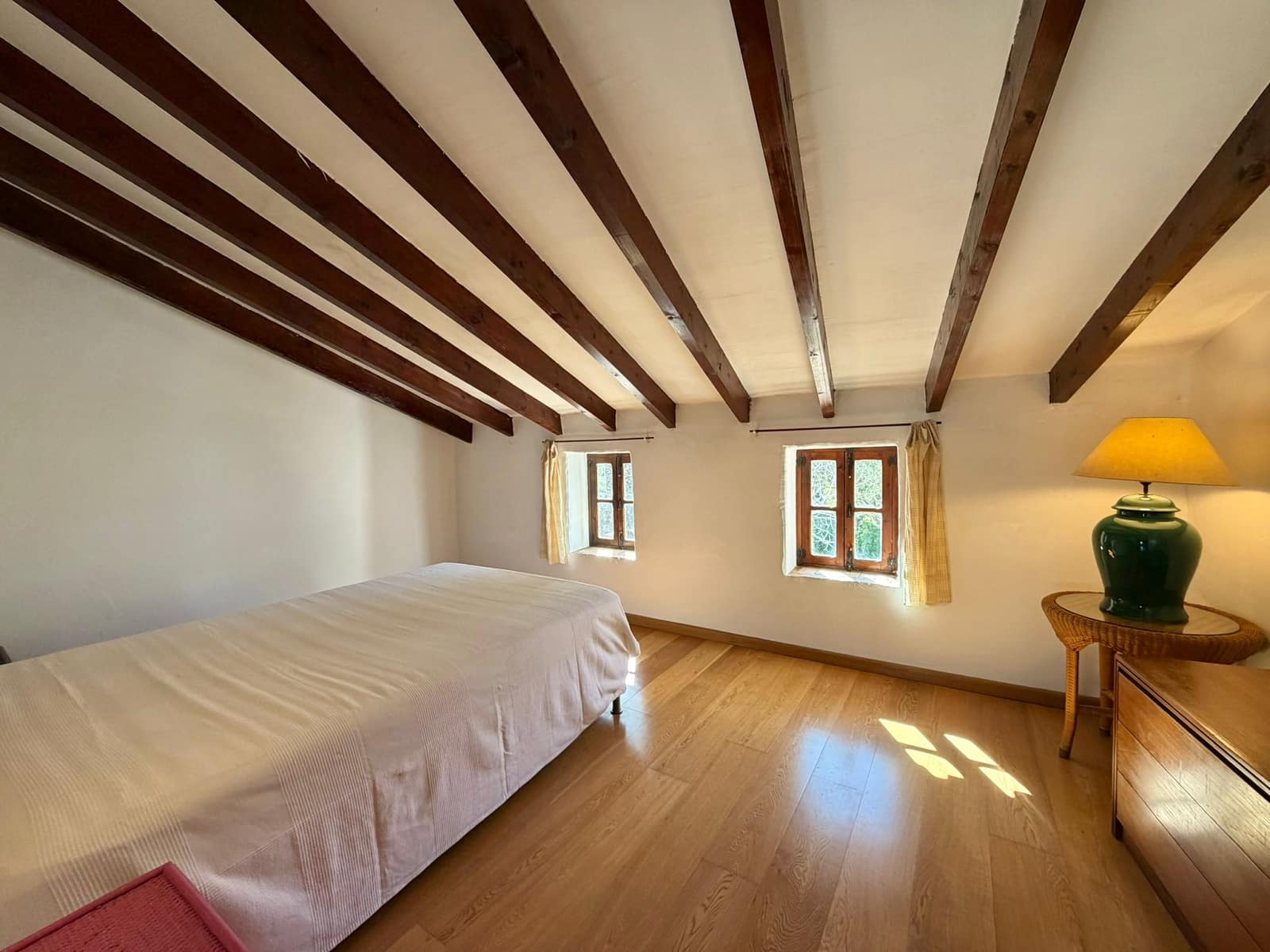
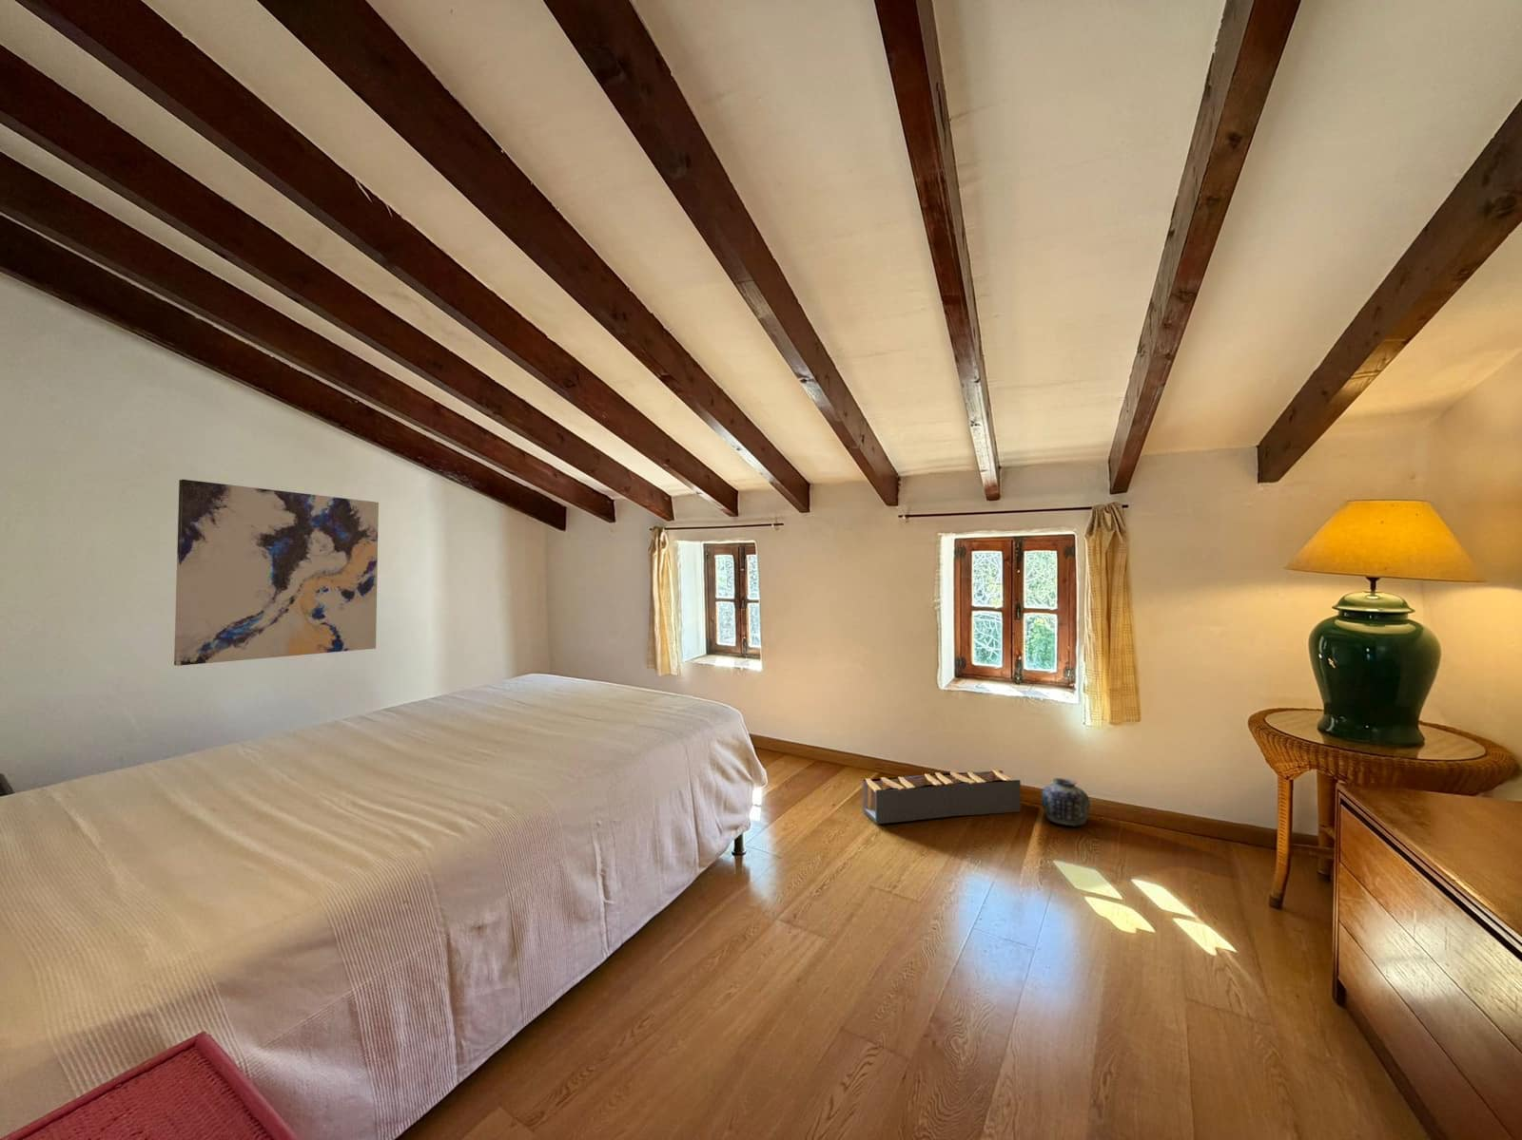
+ wall art (289, 574)
+ vase (1064, 800)
+ basket (941, 794)
